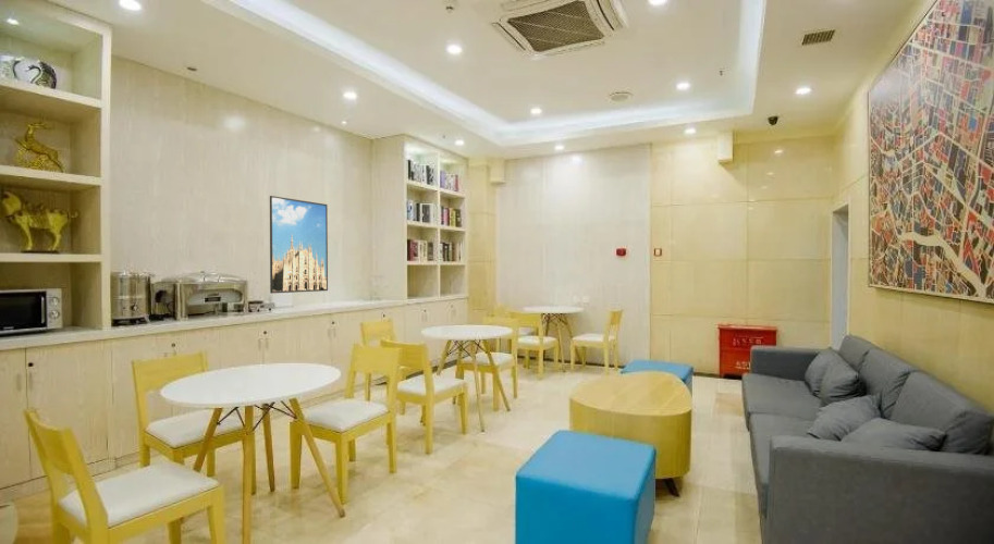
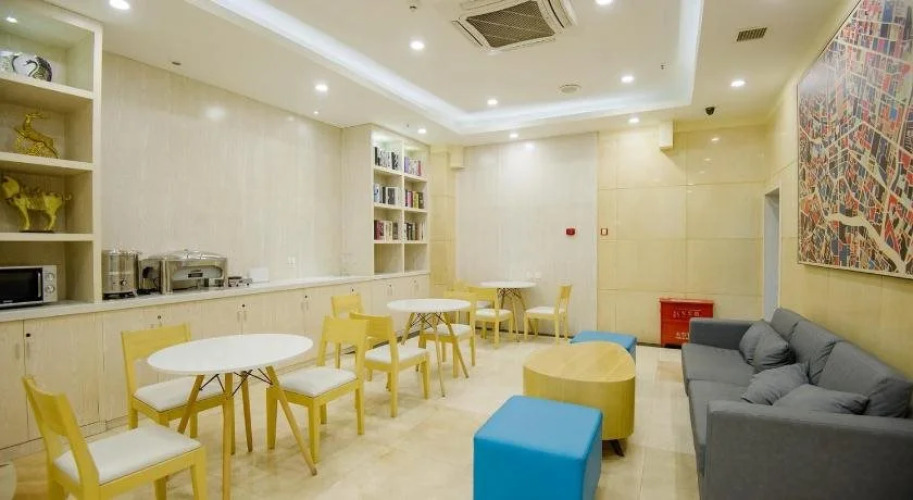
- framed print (300, 246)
